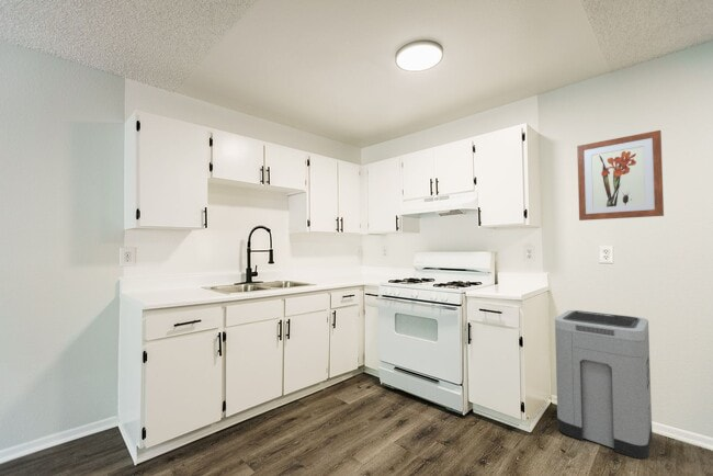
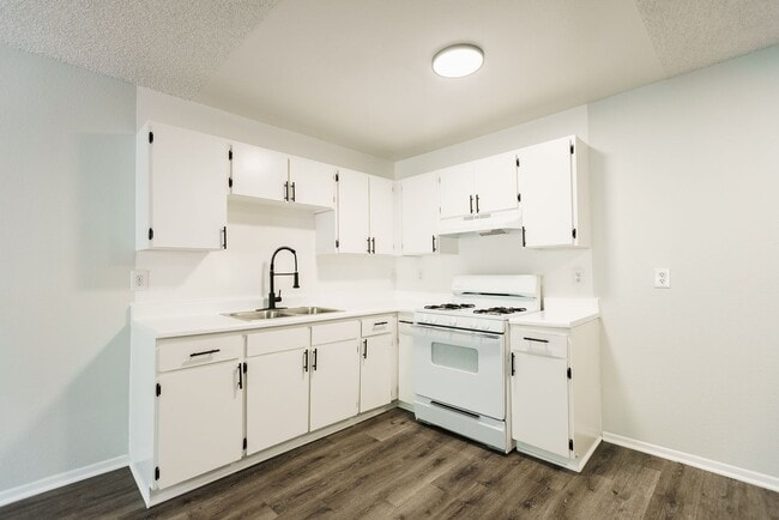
- wall art (616, 178)
- trash can (602, 374)
